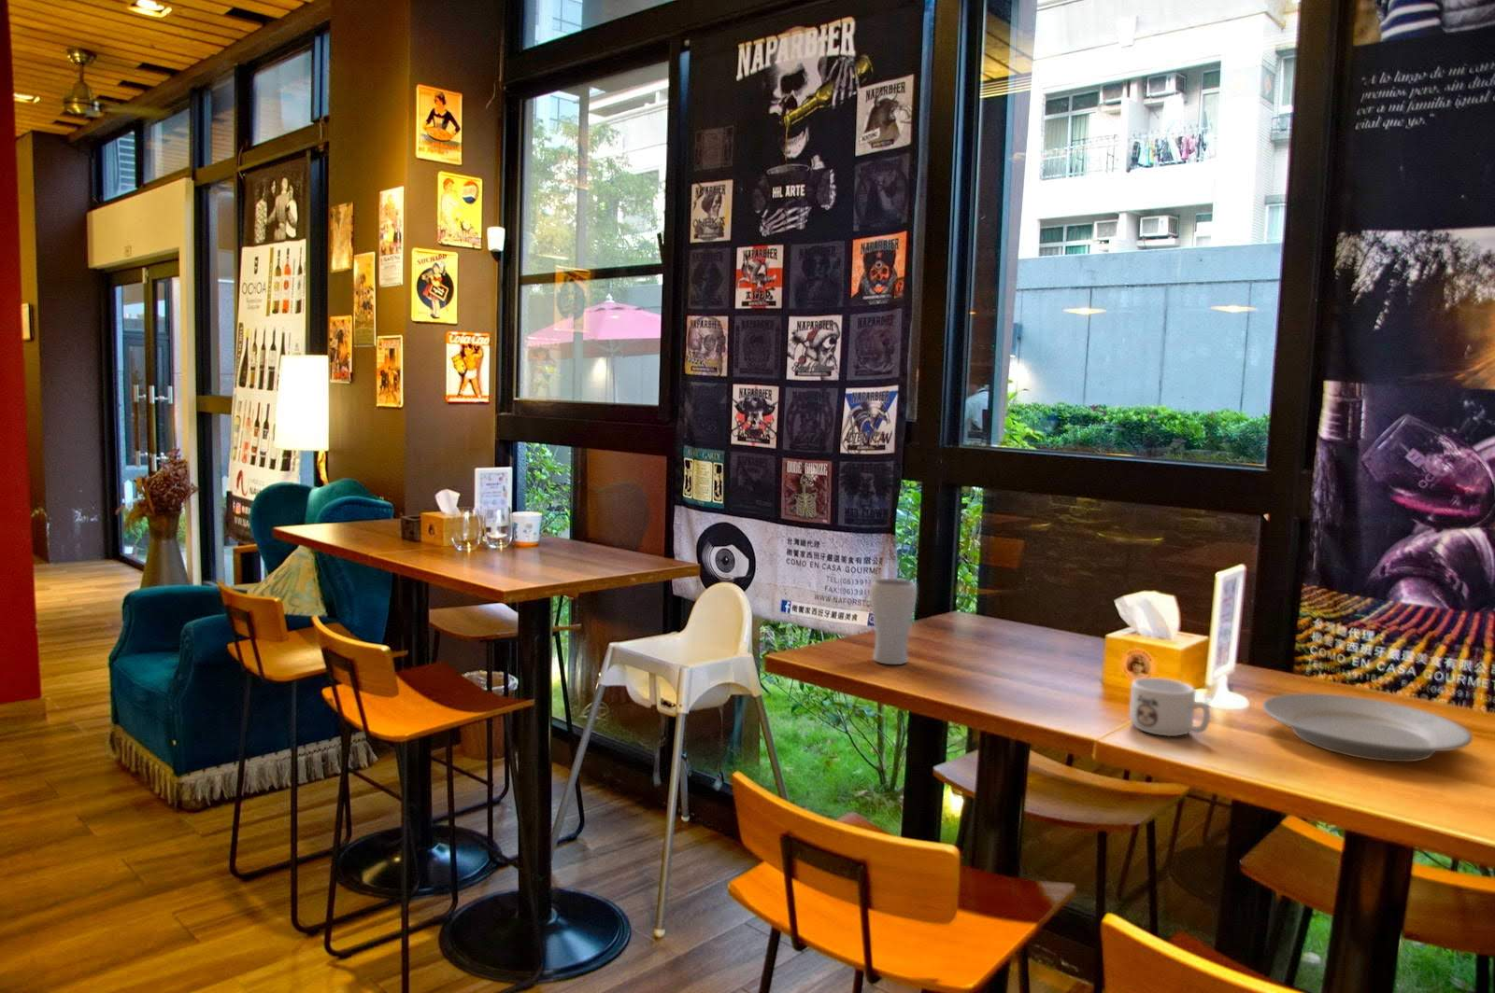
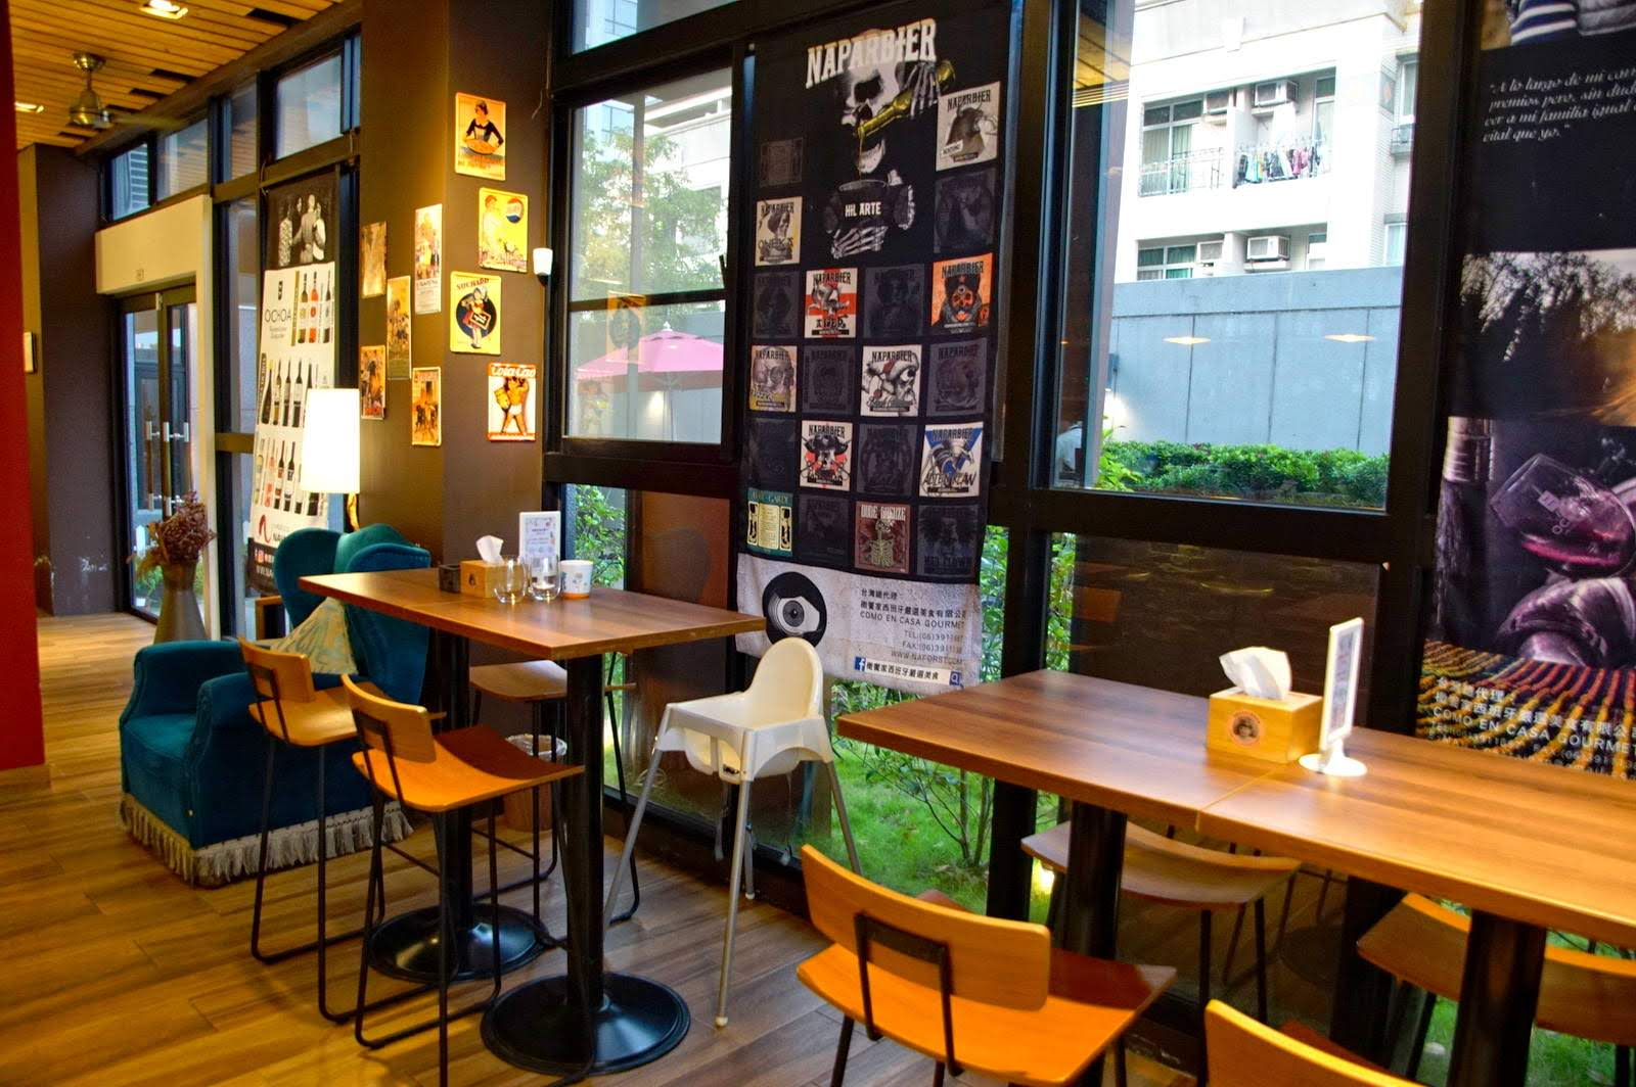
- mug (1171, 709)
- plate (1362, 729)
- drinking glass (892, 622)
